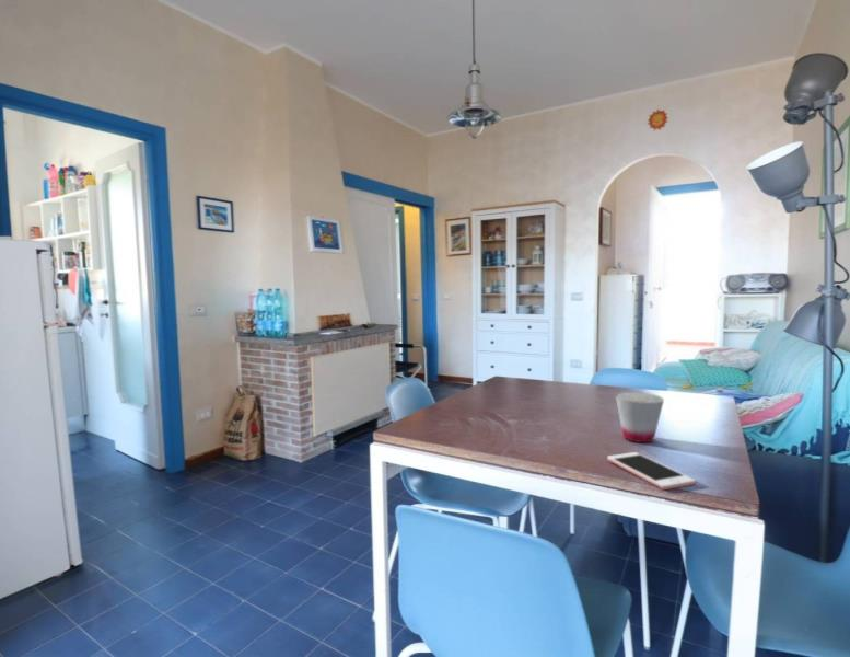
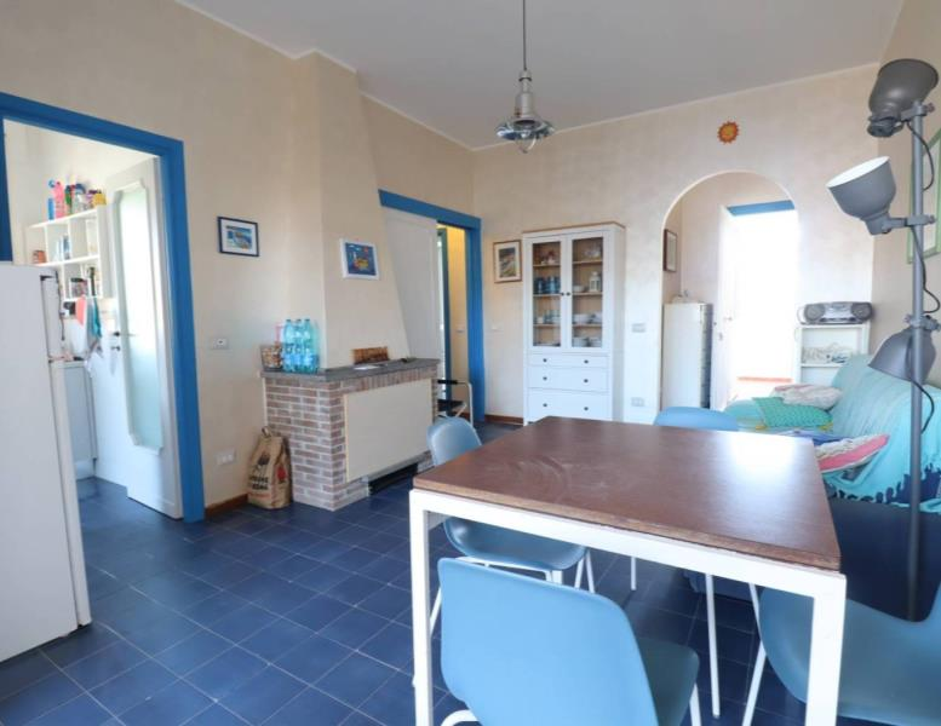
- cell phone (648, 469)
- cup (639, 417)
